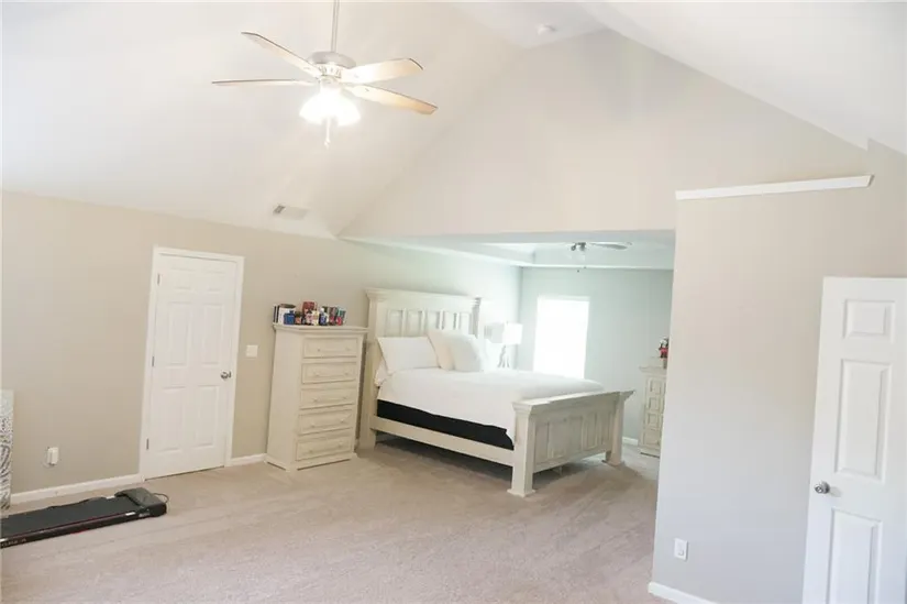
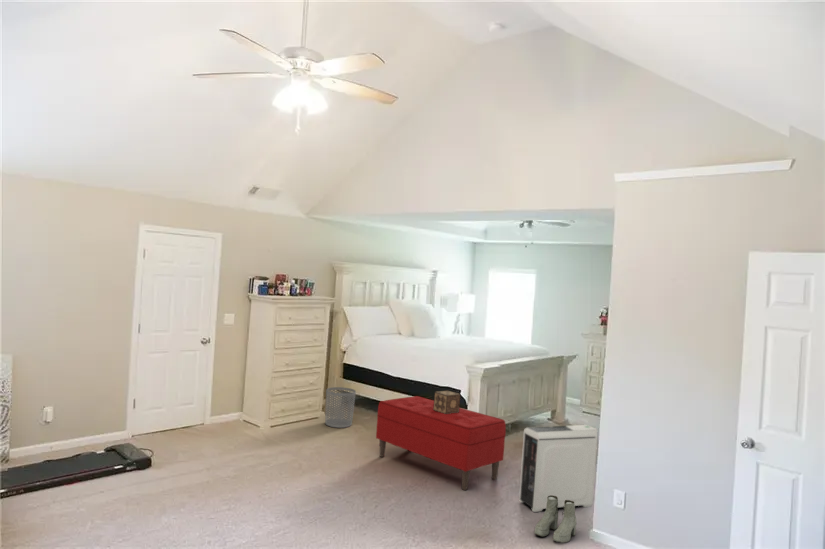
+ waste bin (339, 407)
+ air purifier (558, 466)
+ boots (556, 517)
+ bench (437, 438)
+ decorative box (446, 401)
